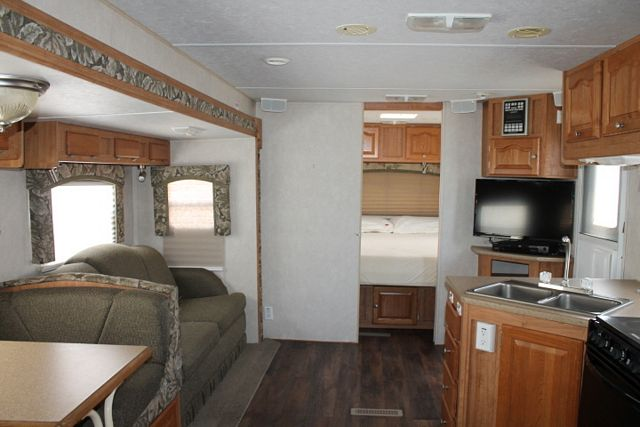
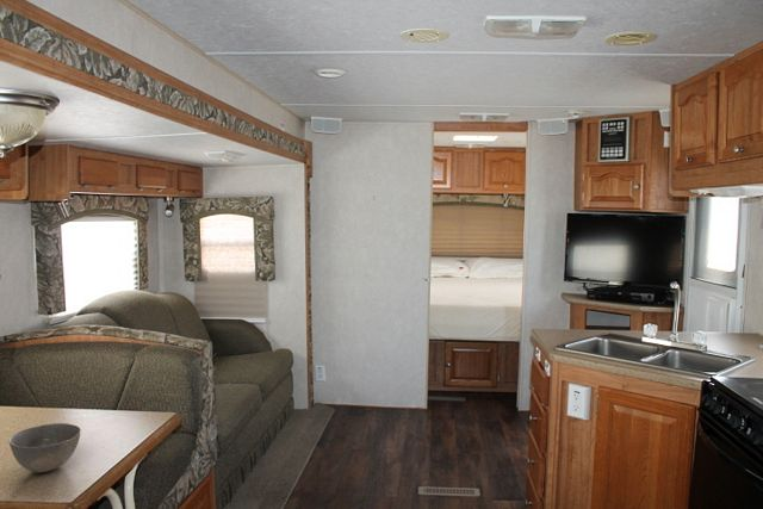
+ bowl (46, 451)
